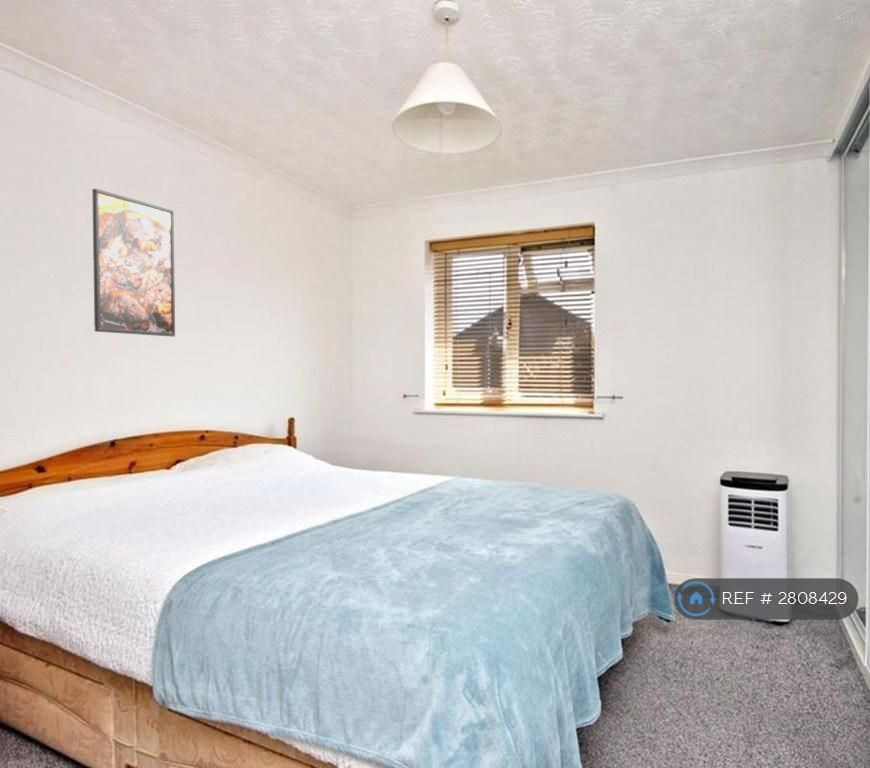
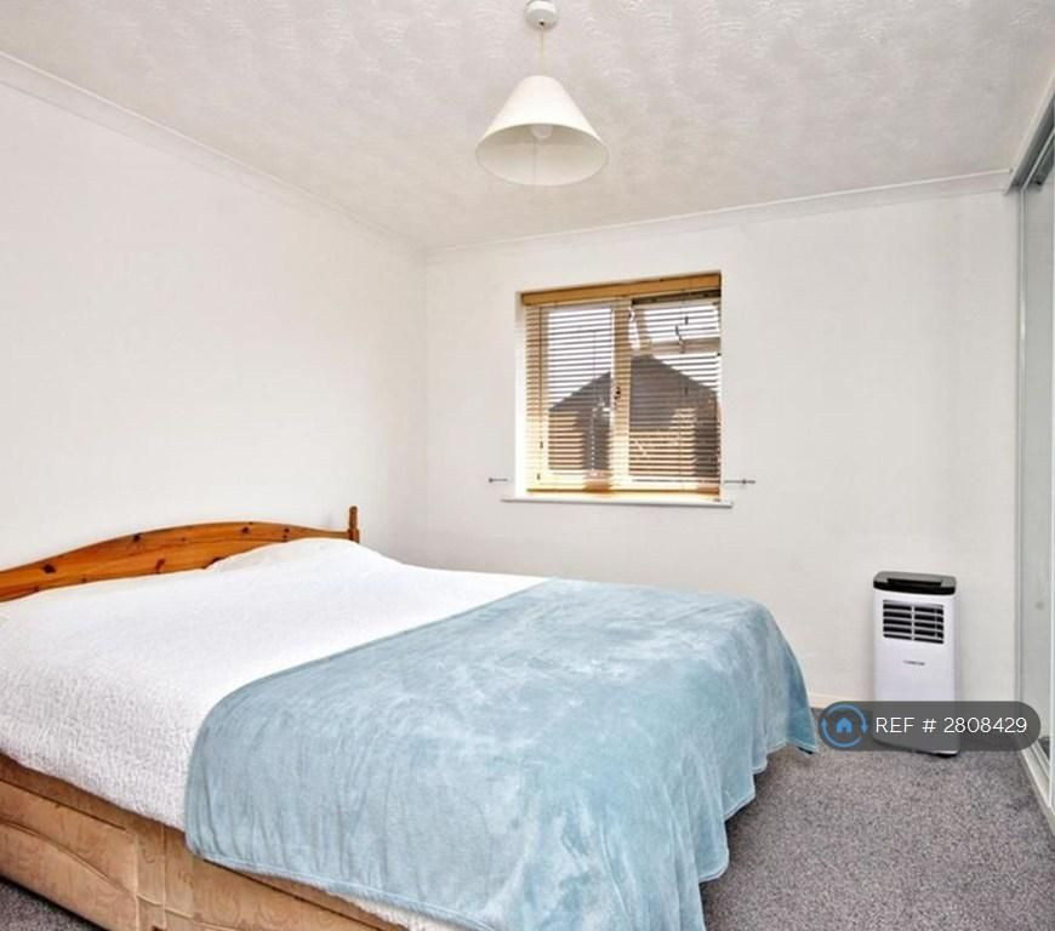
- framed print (136, 267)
